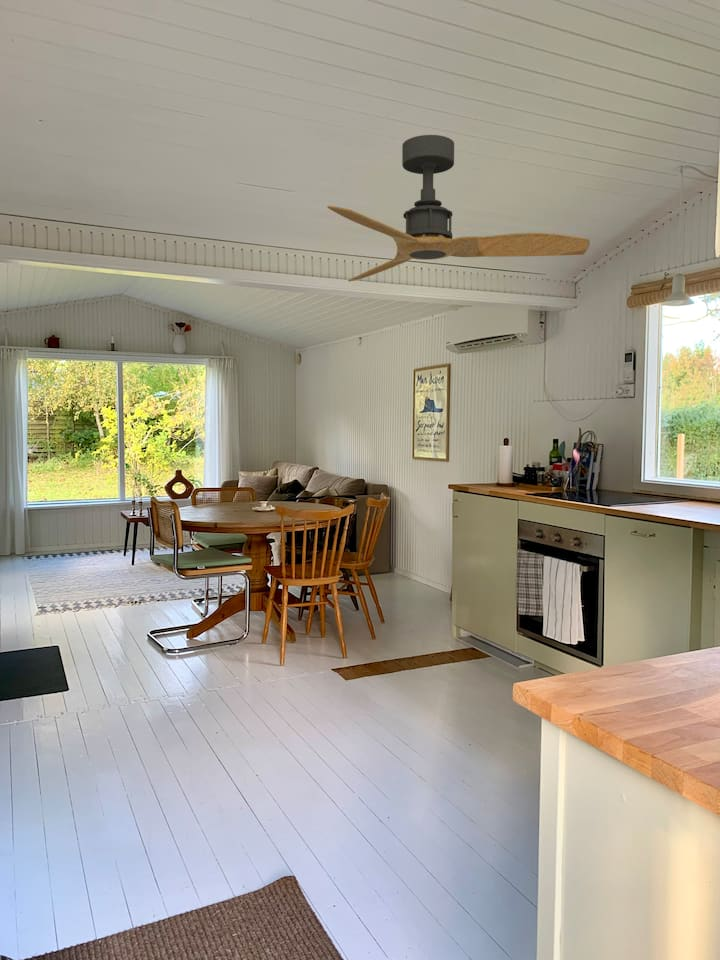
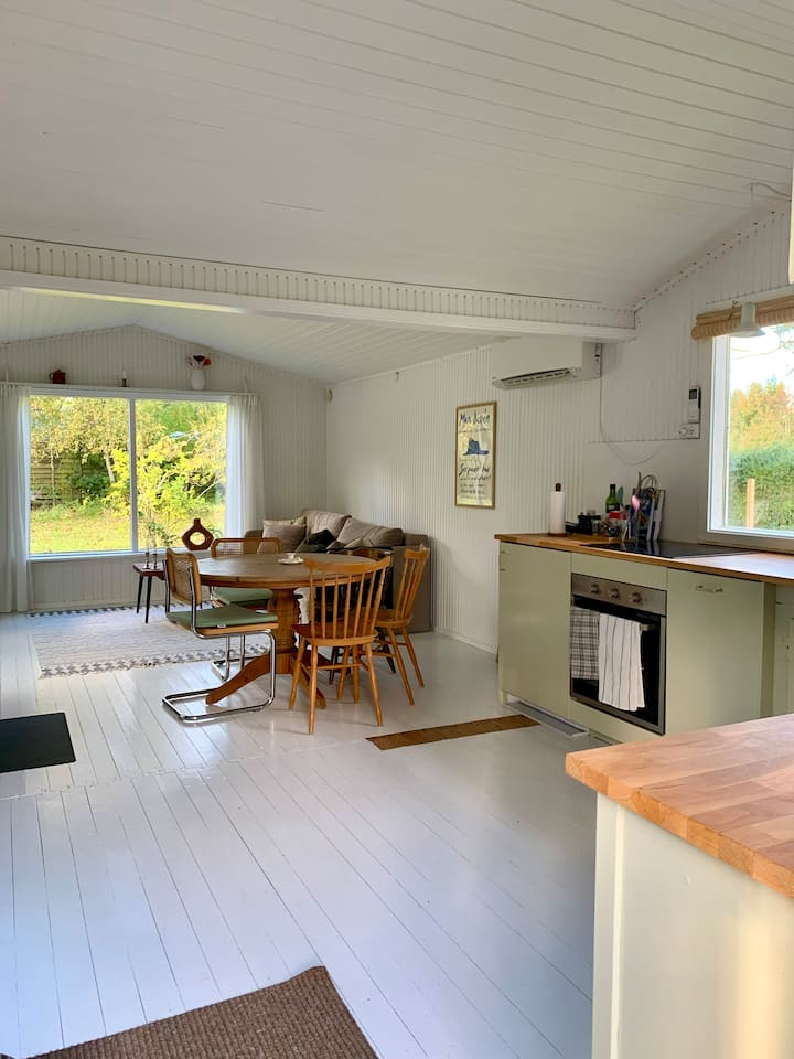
- ceiling fan (451, 211)
